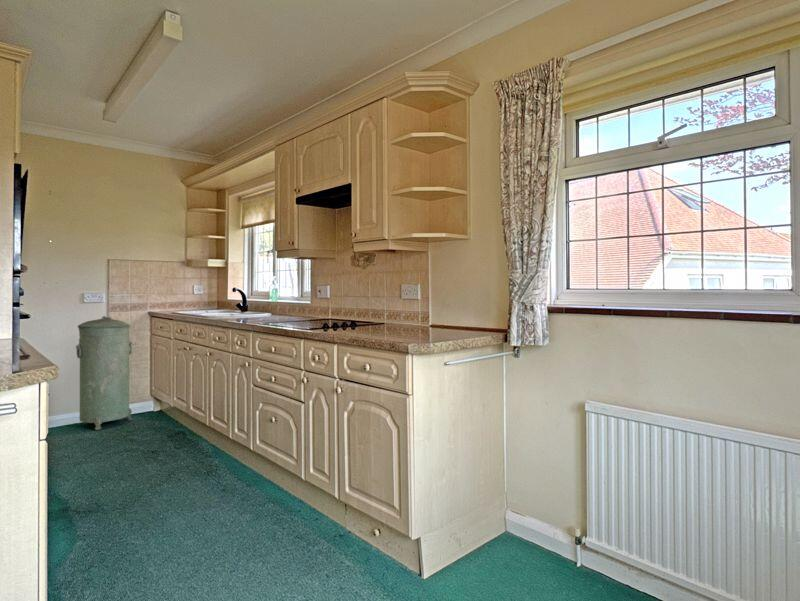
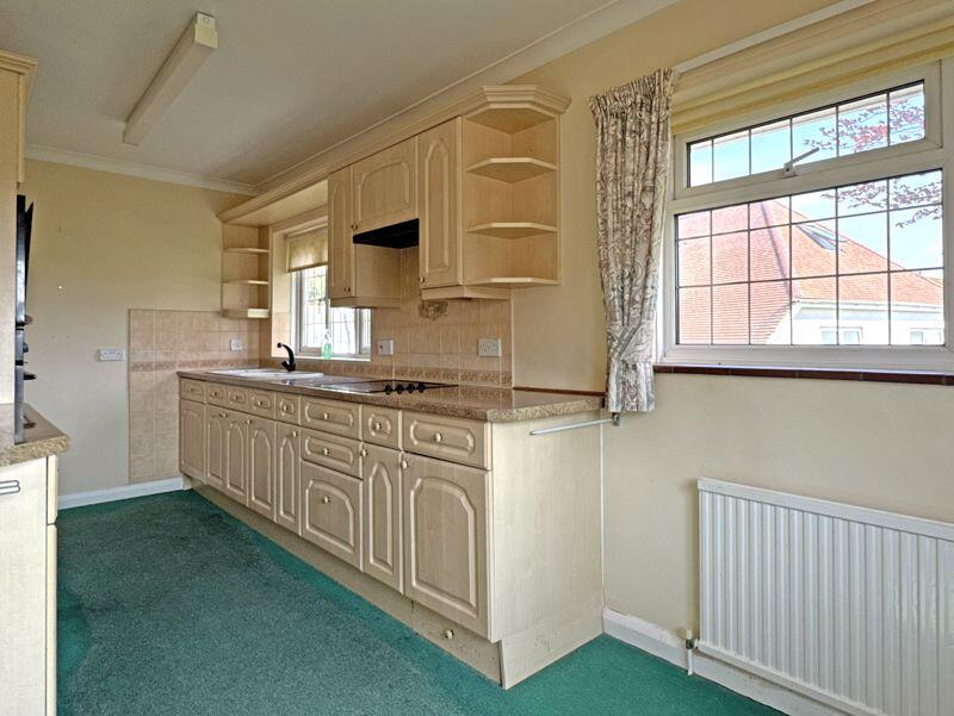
- trash can (105, 370)
